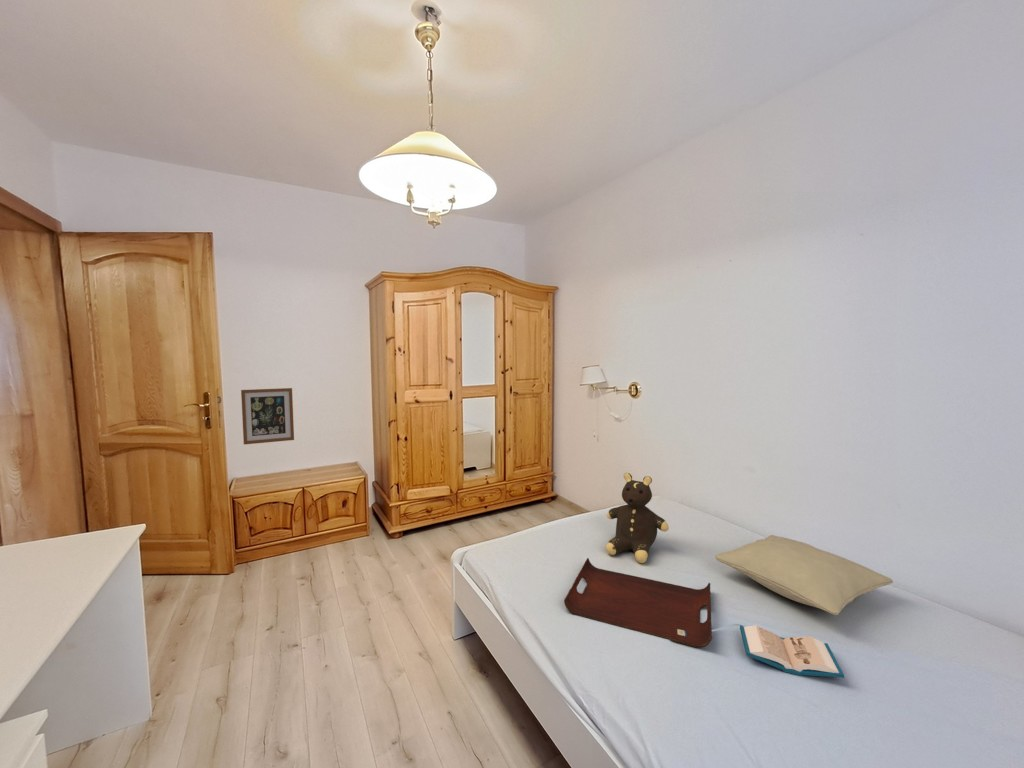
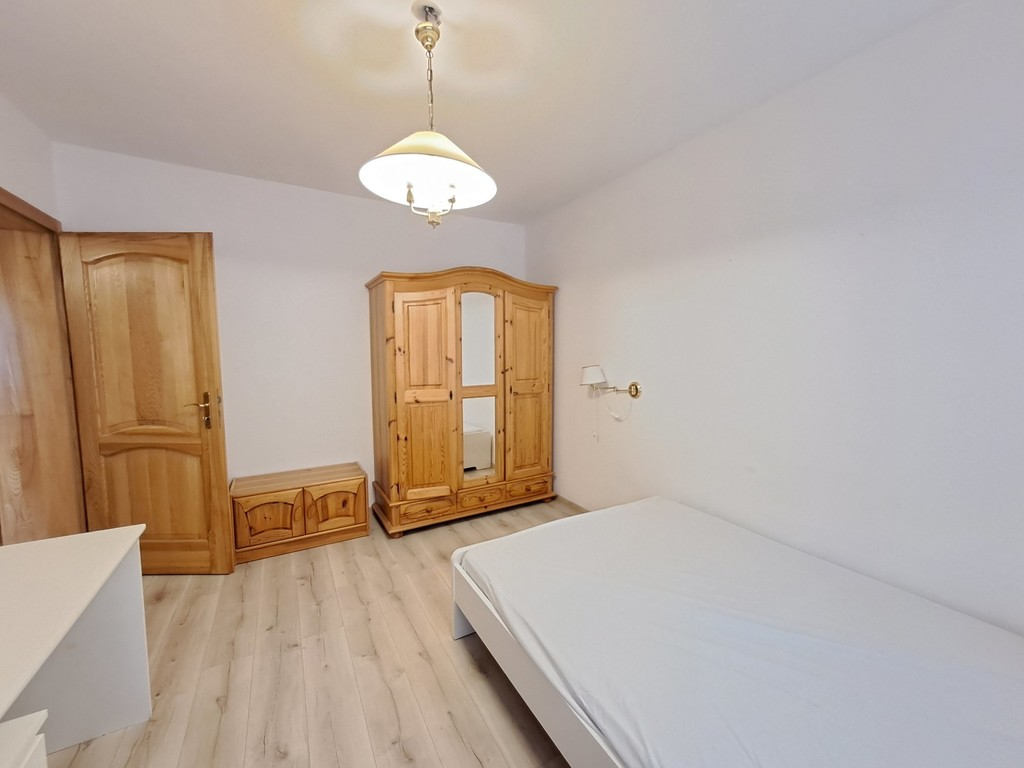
- teddy bear (633, 514)
- pillow (798, 568)
- hardback book (787, 650)
- serving tray (639, 597)
- wall art (268, 415)
